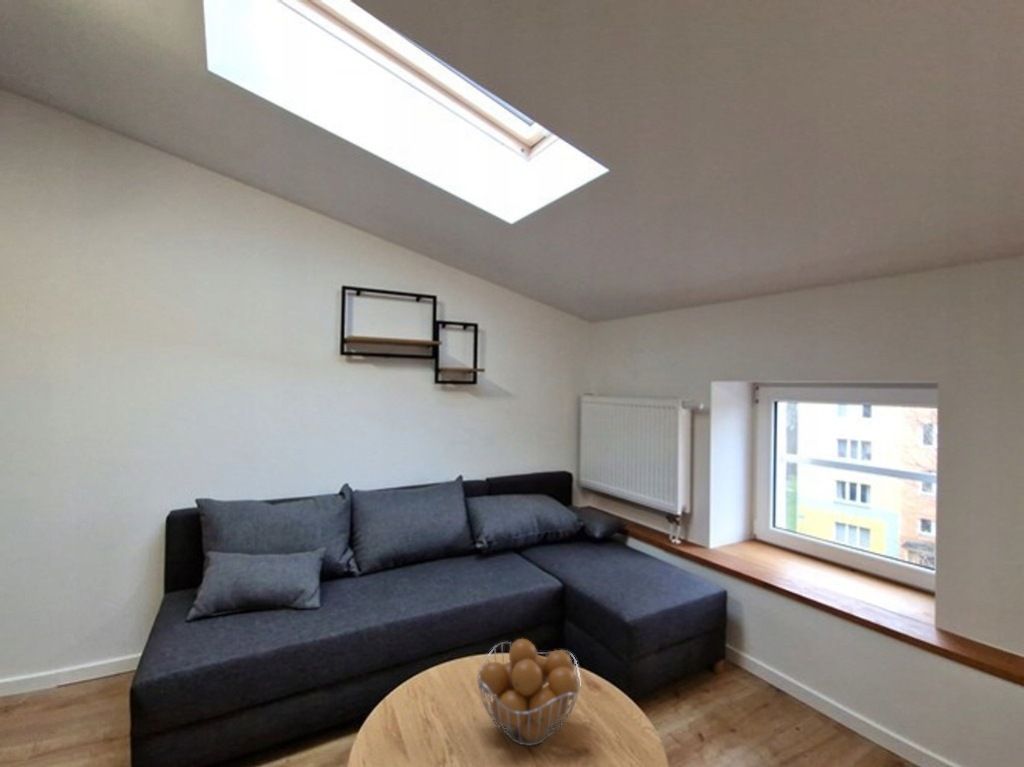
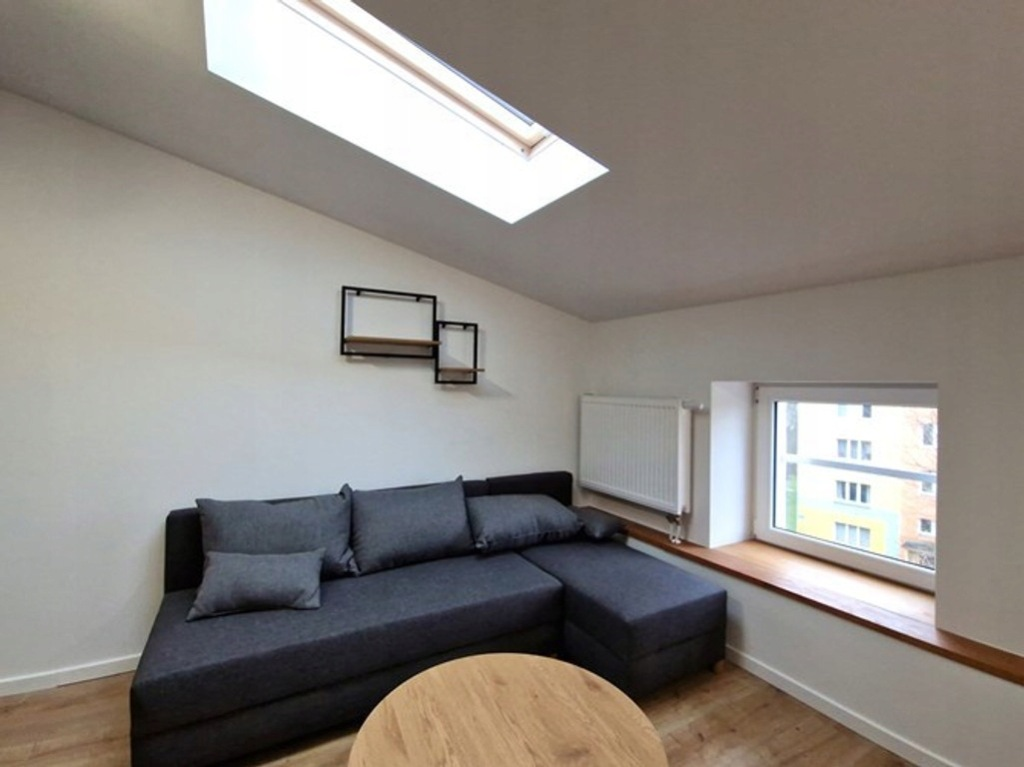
- fruit basket (528, 690)
